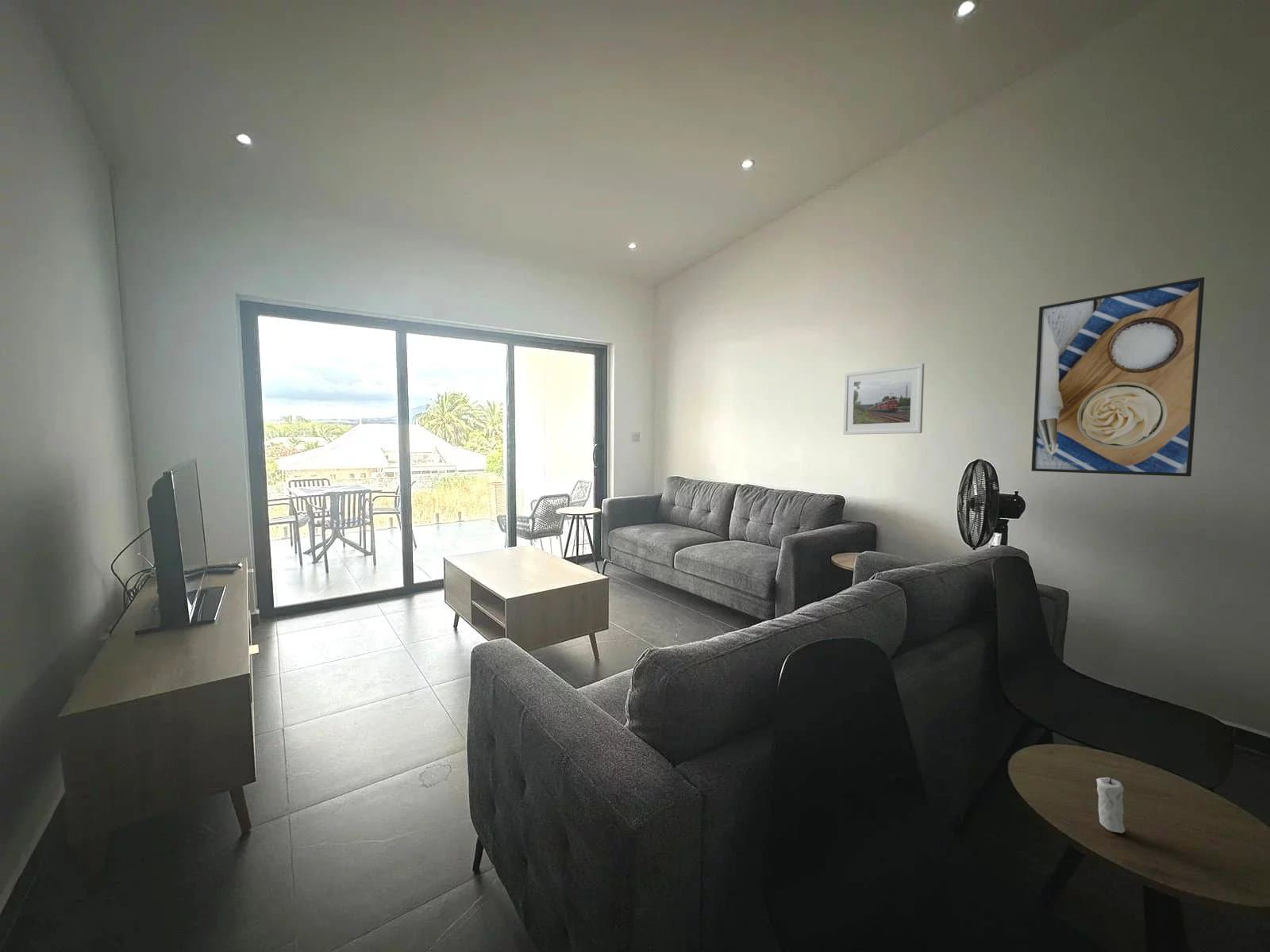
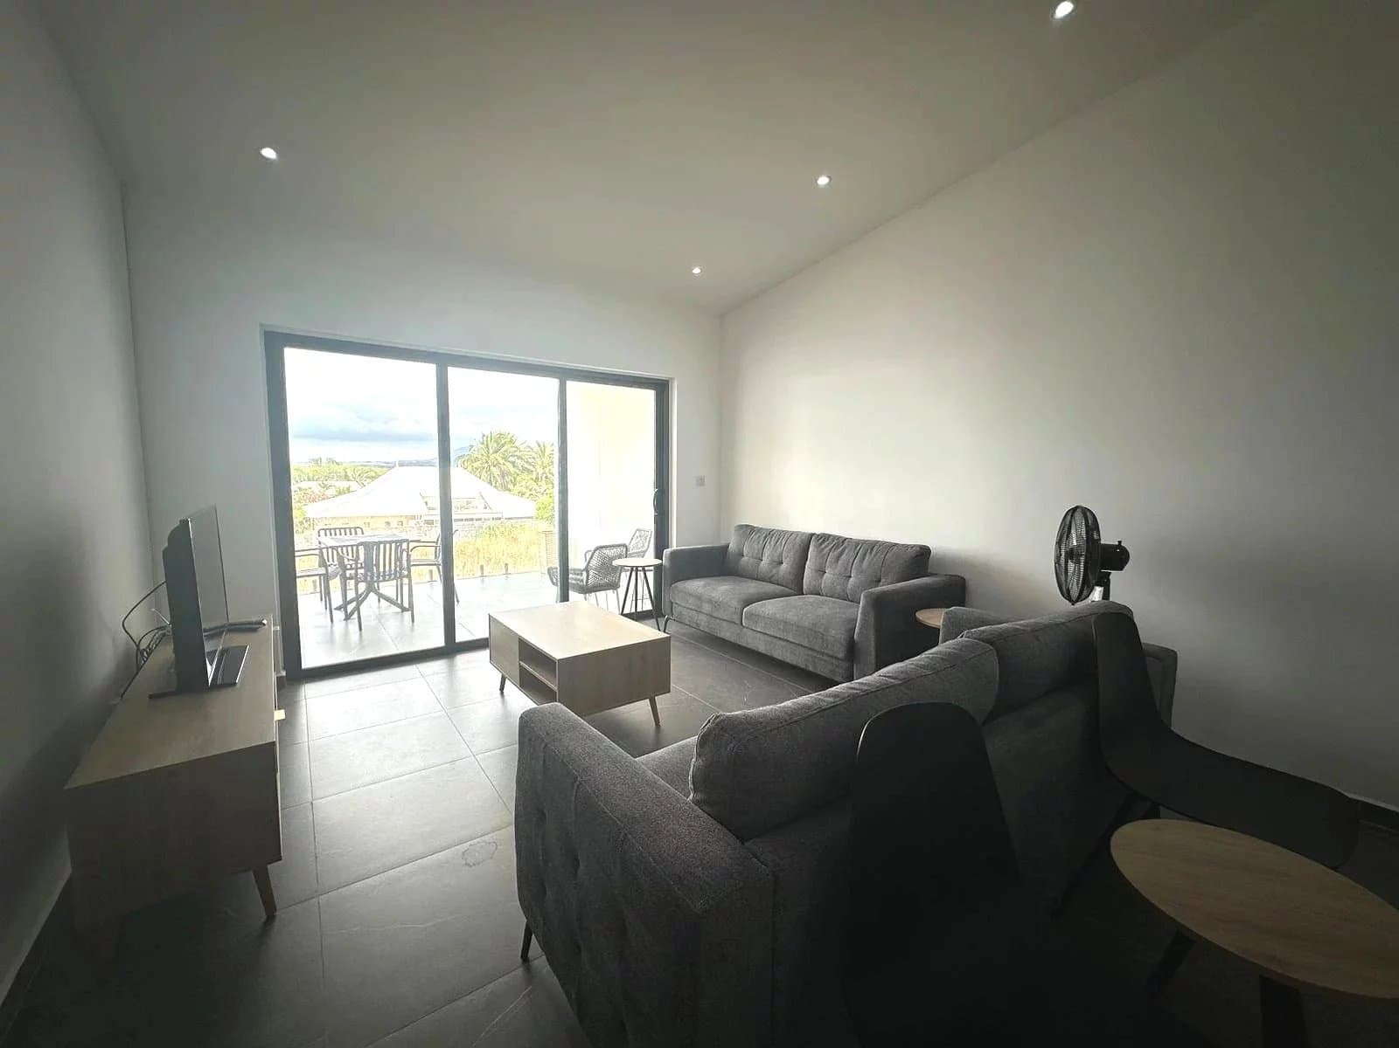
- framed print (1108, 384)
- candle (1110, 798)
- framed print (881, 401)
